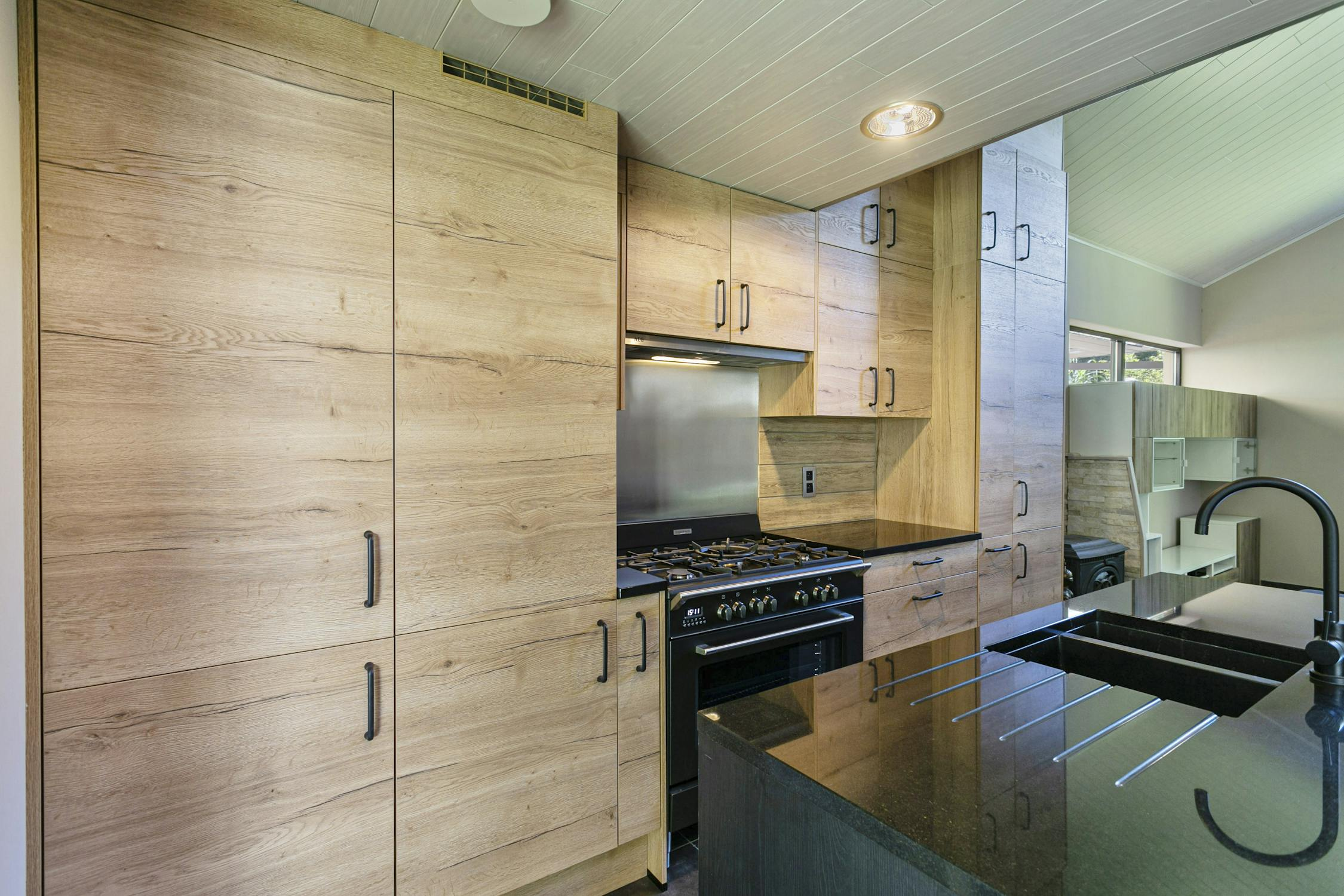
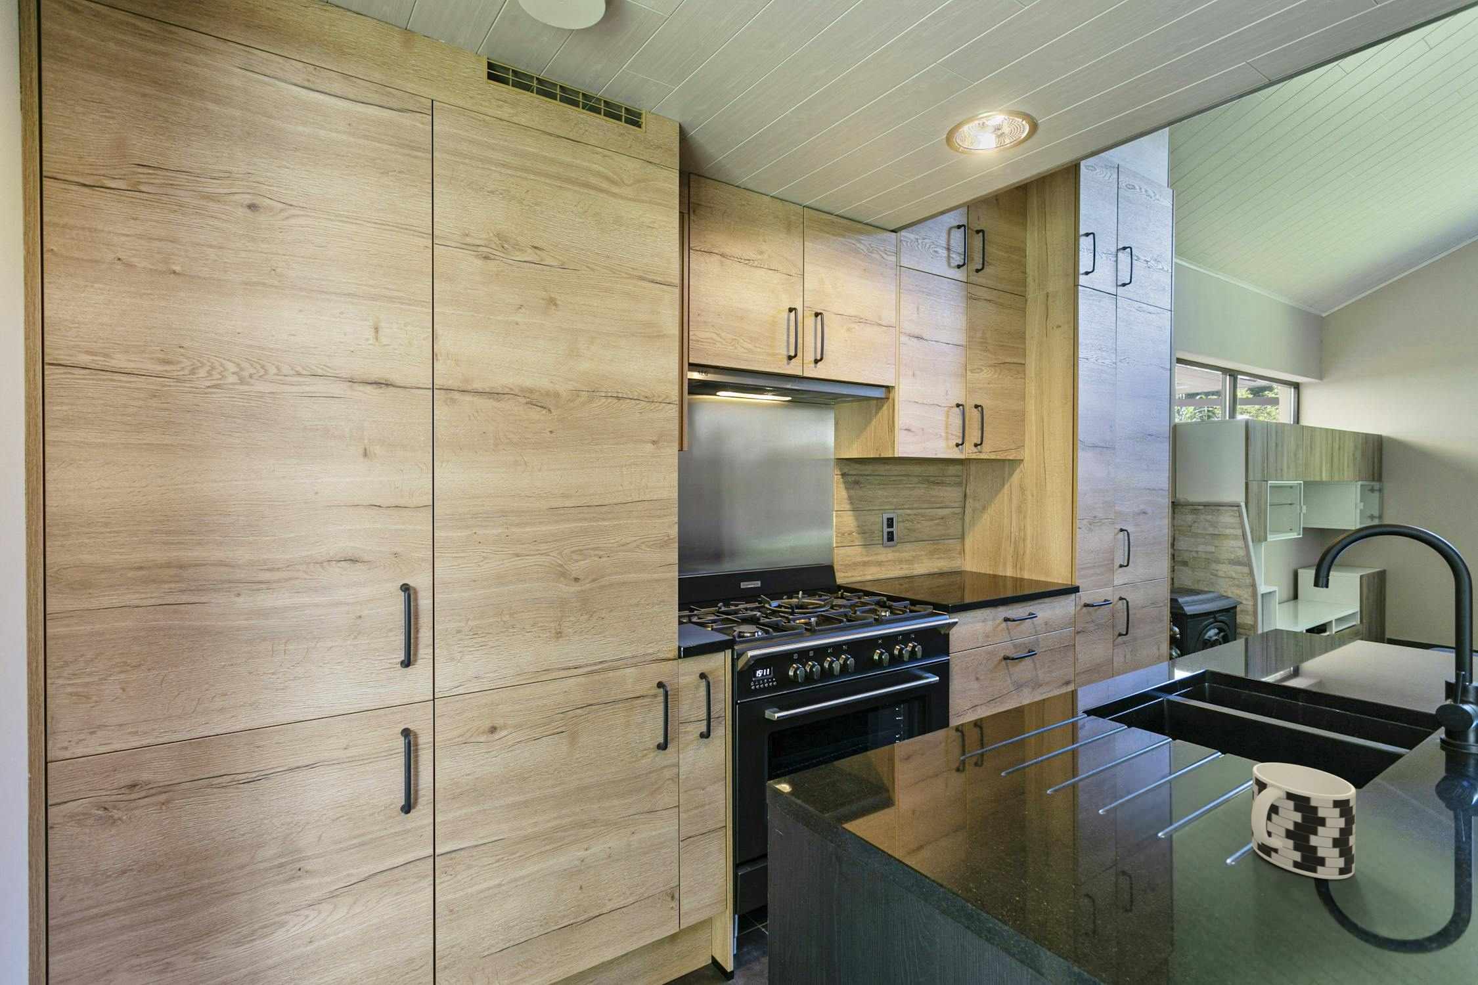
+ cup (1293, 820)
